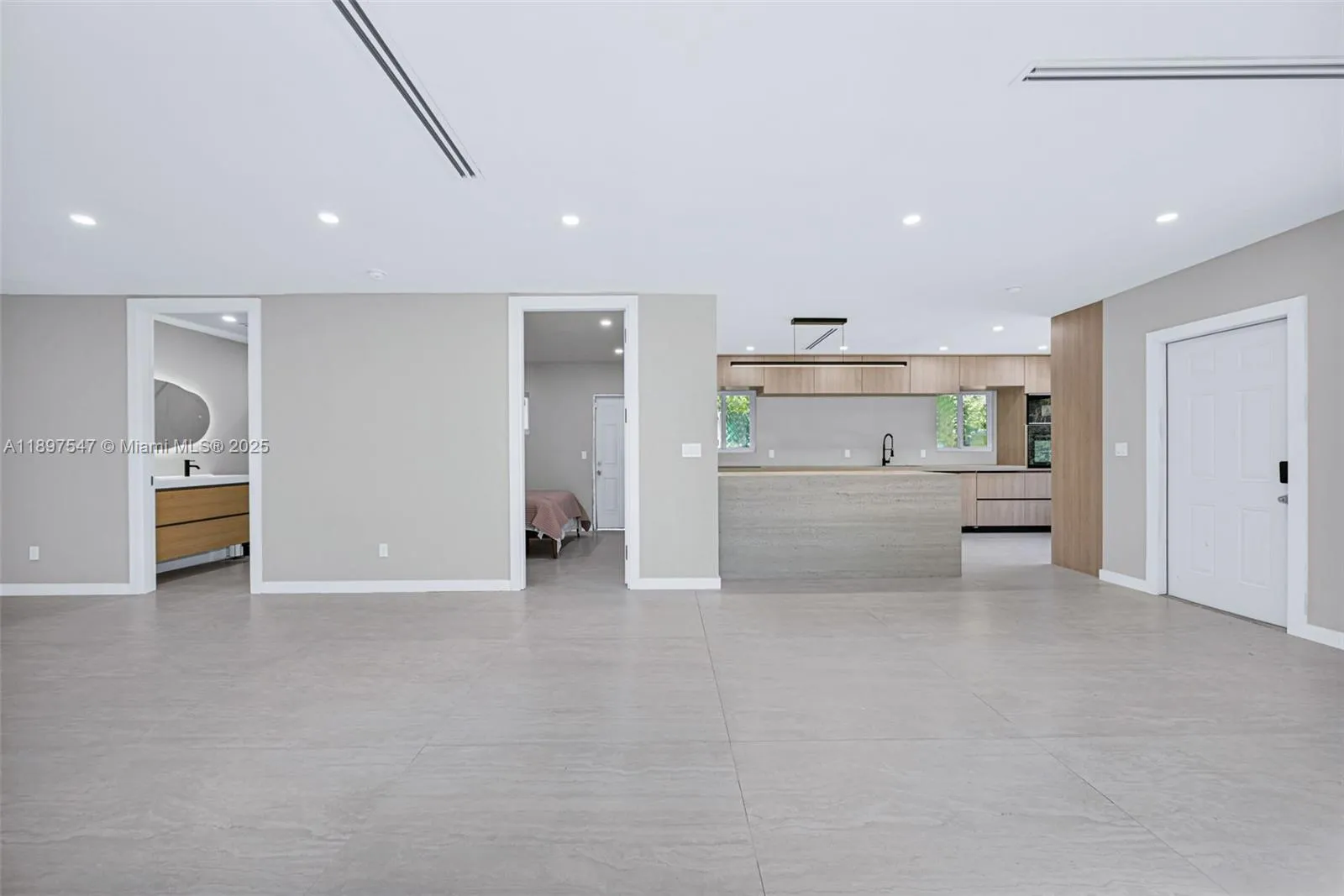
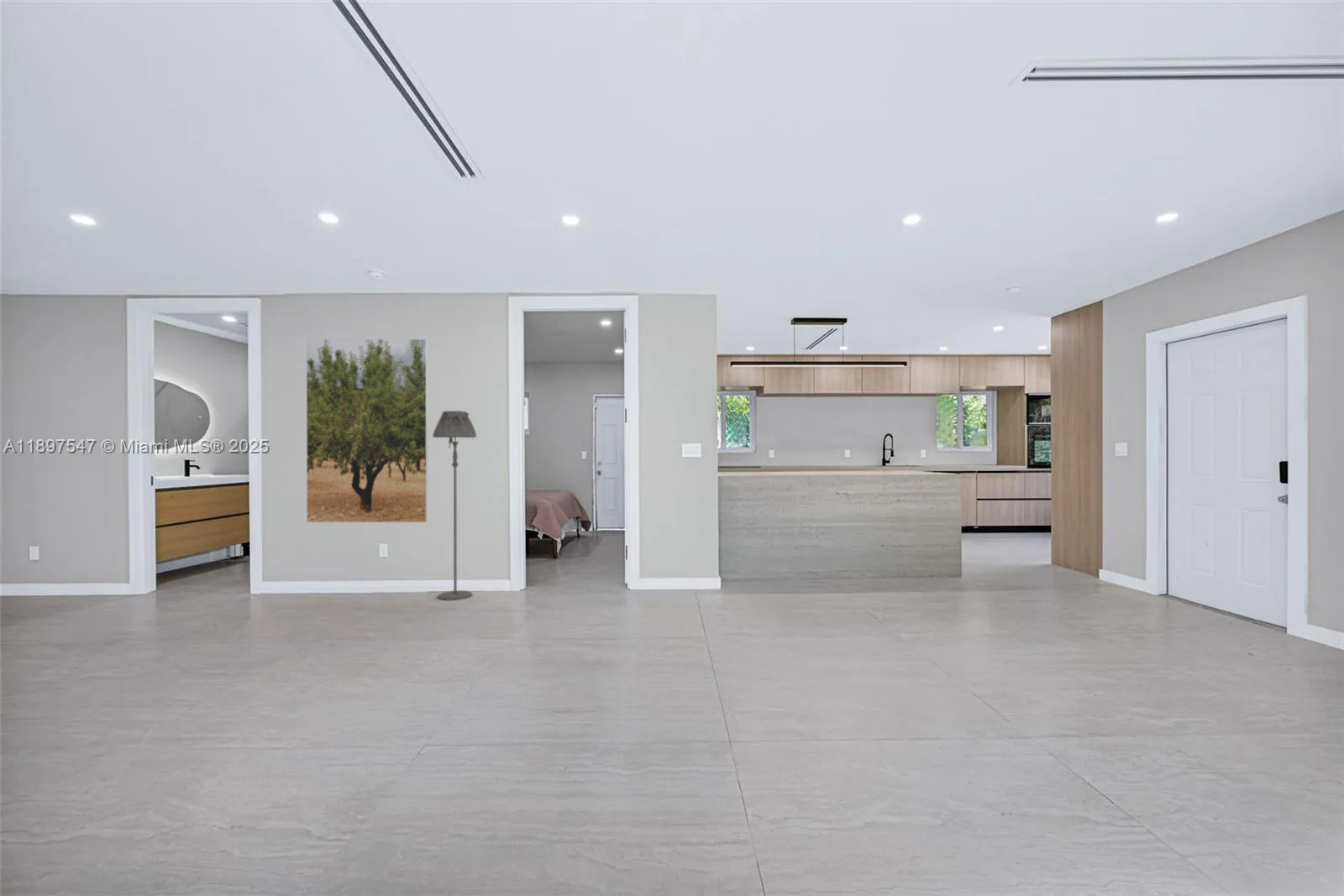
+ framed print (367, 431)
+ floor lamp (454, 503)
